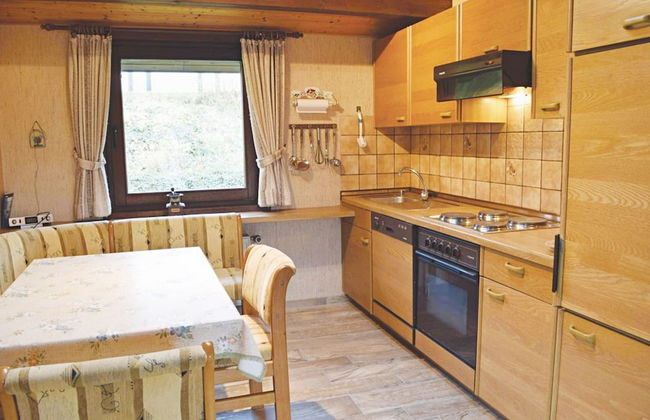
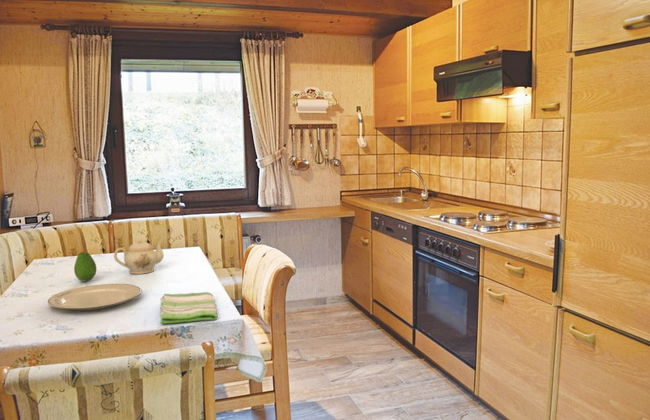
+ chinaware (96, 298)
+ teapot (139, 255)
+ dish towel (188, 306)
+ fruit (85, 266)
